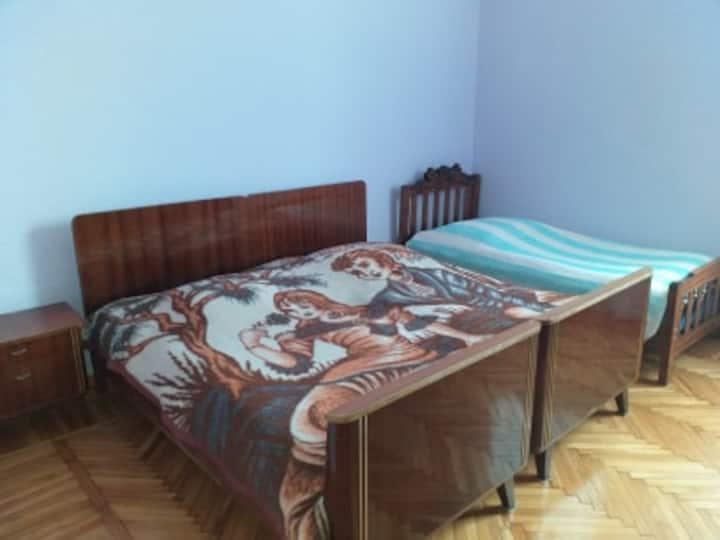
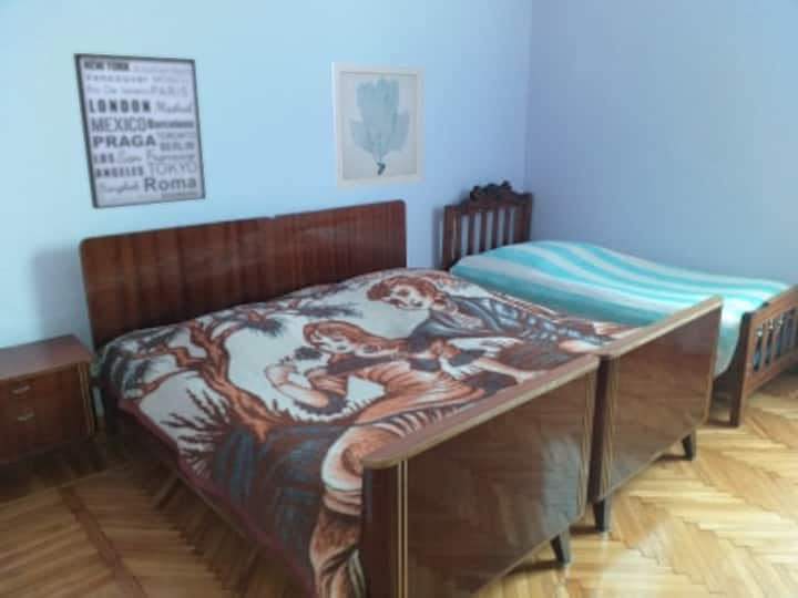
+ wall art (144, 132)
+ wall art (380, 126)
